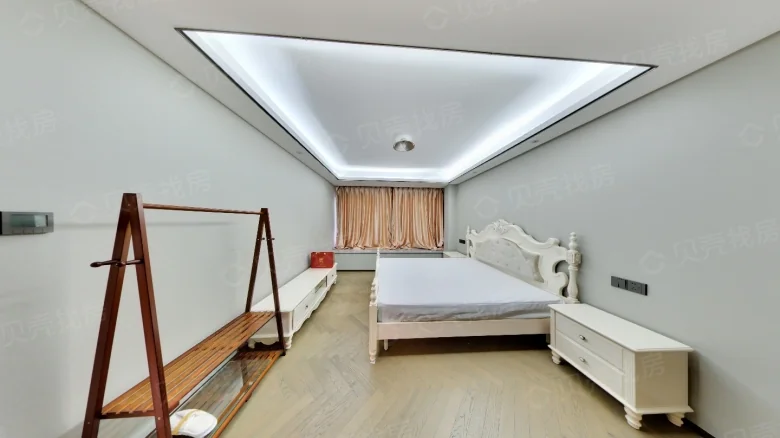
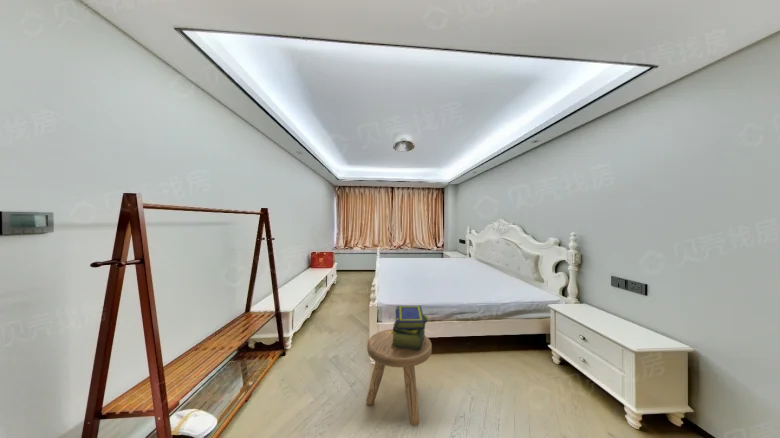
+ stool (404, 372)
+ stack of books (410, 325)
